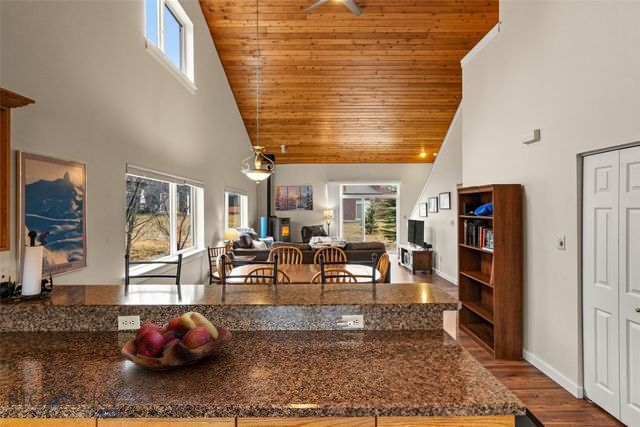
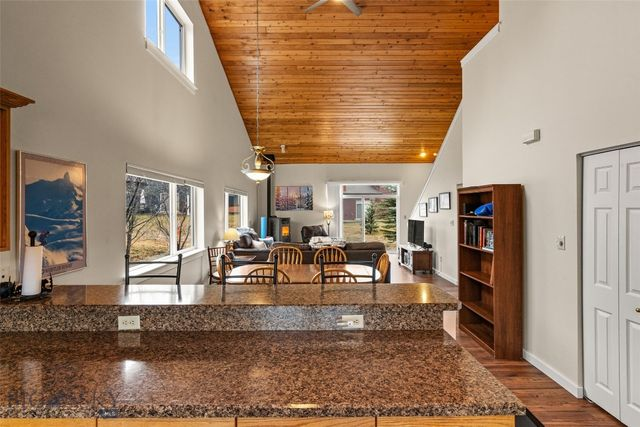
- fruit basket (181, 337)
